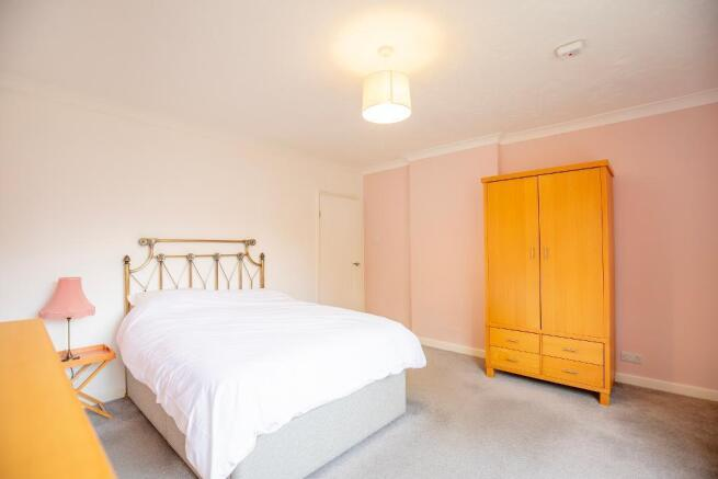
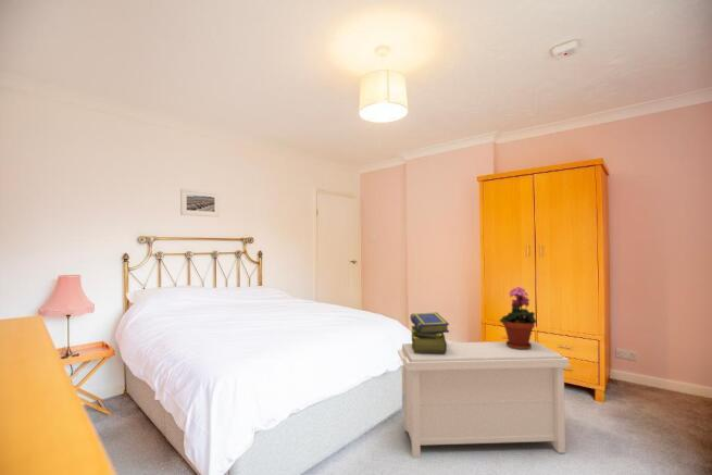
+ bench (477, 393)
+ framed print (200, 203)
+ stack of books (429, 332)
+ potted plant (519, 316)
